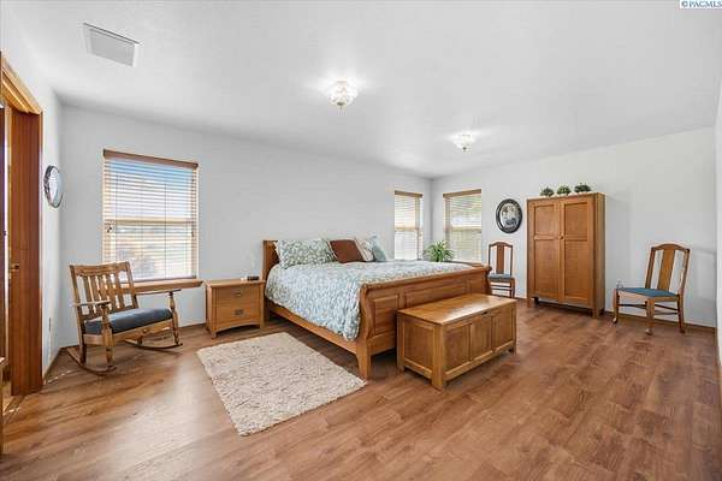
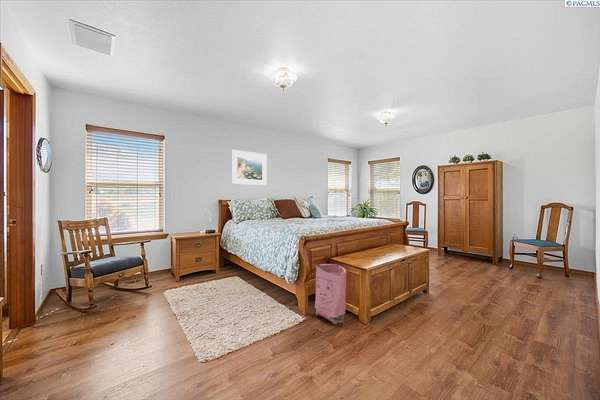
+ bag (330, 292)
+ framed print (250, 168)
